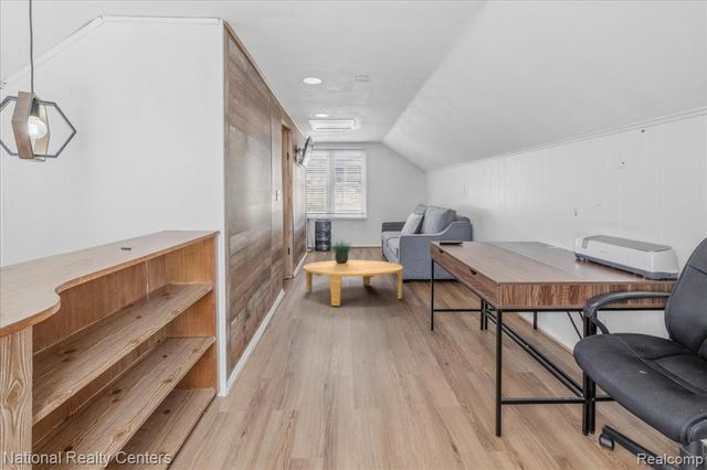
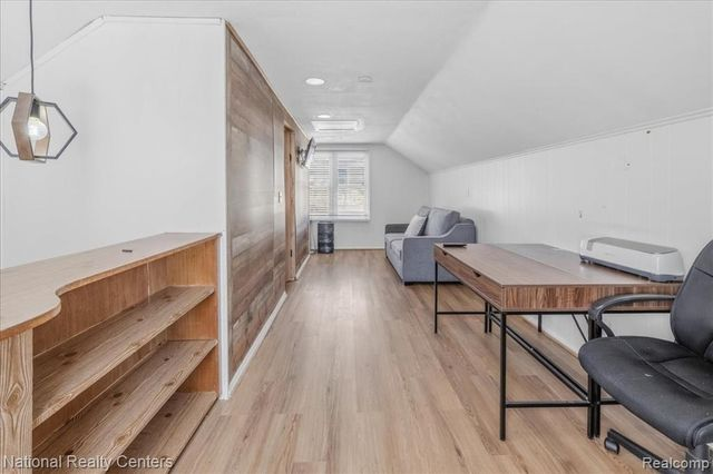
- coffee table (352, 275)
- potted plant (341, 247)
